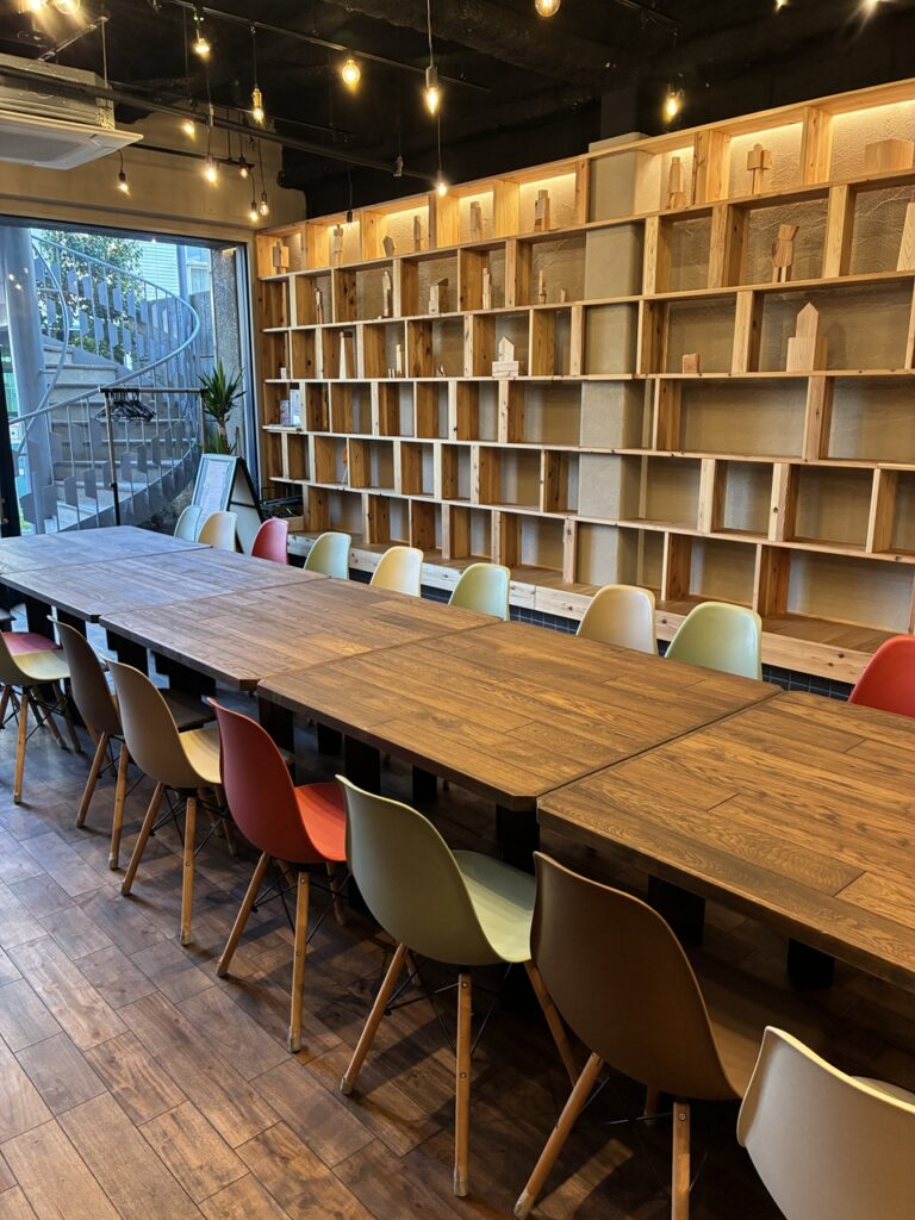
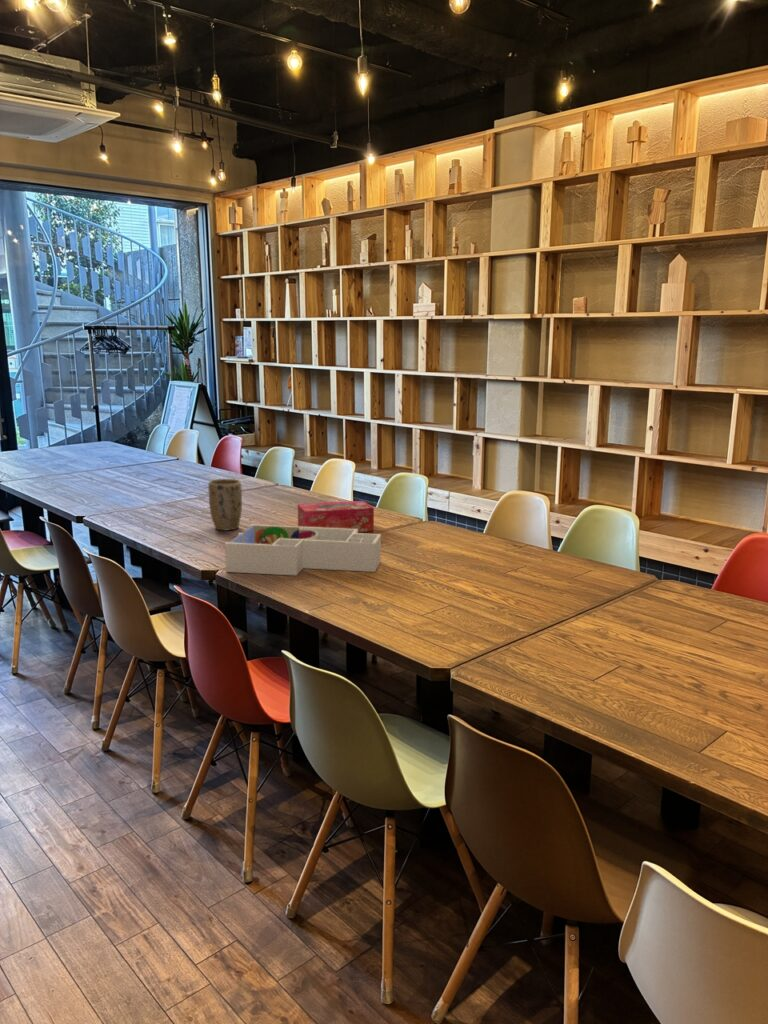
+ tissue box (335, 517)
+ plant pot (225, 504)
+ desk organizer (307, 550)
